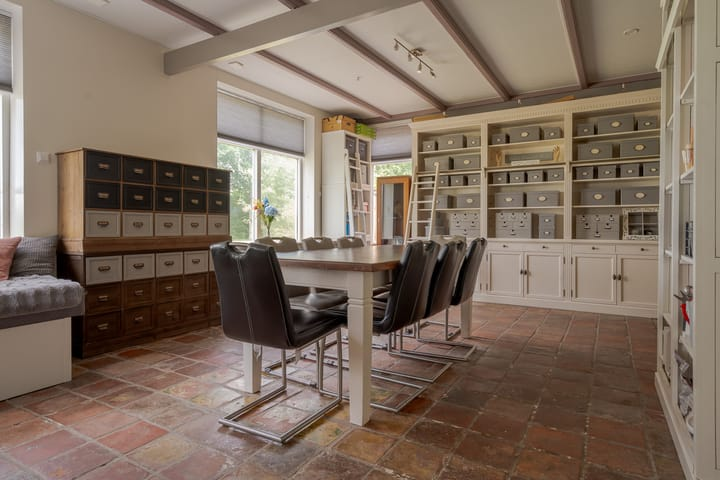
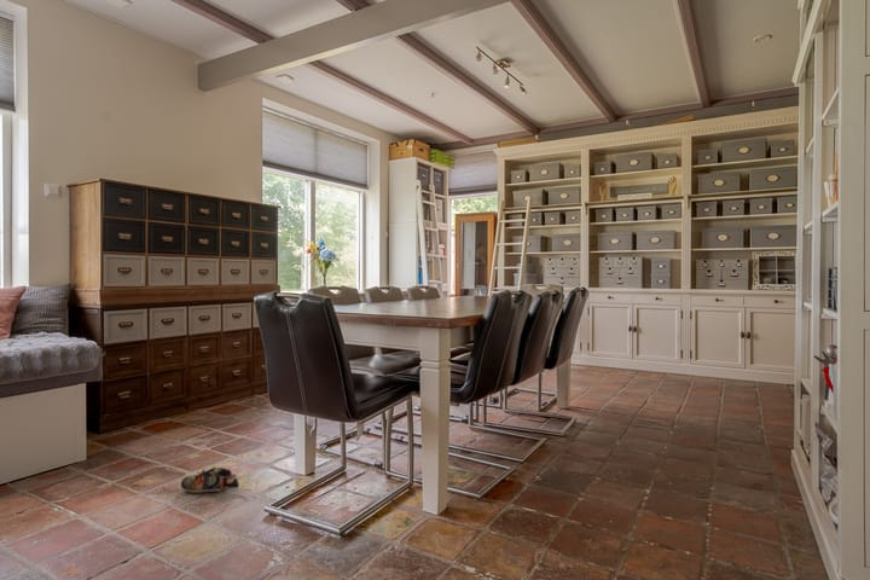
+ shoe (211, 478)
